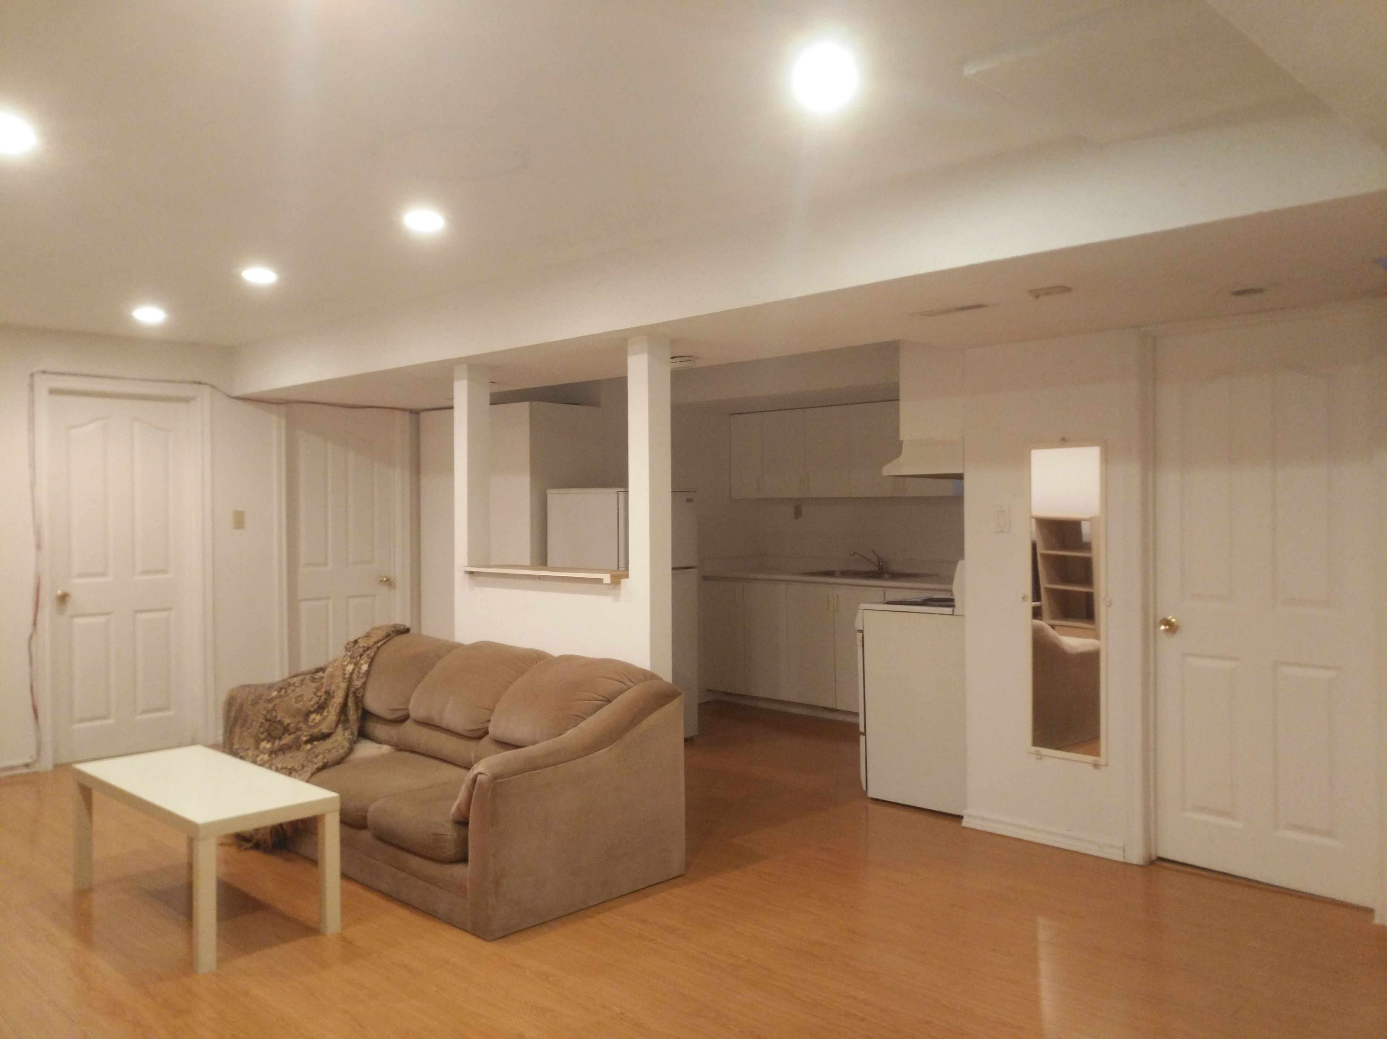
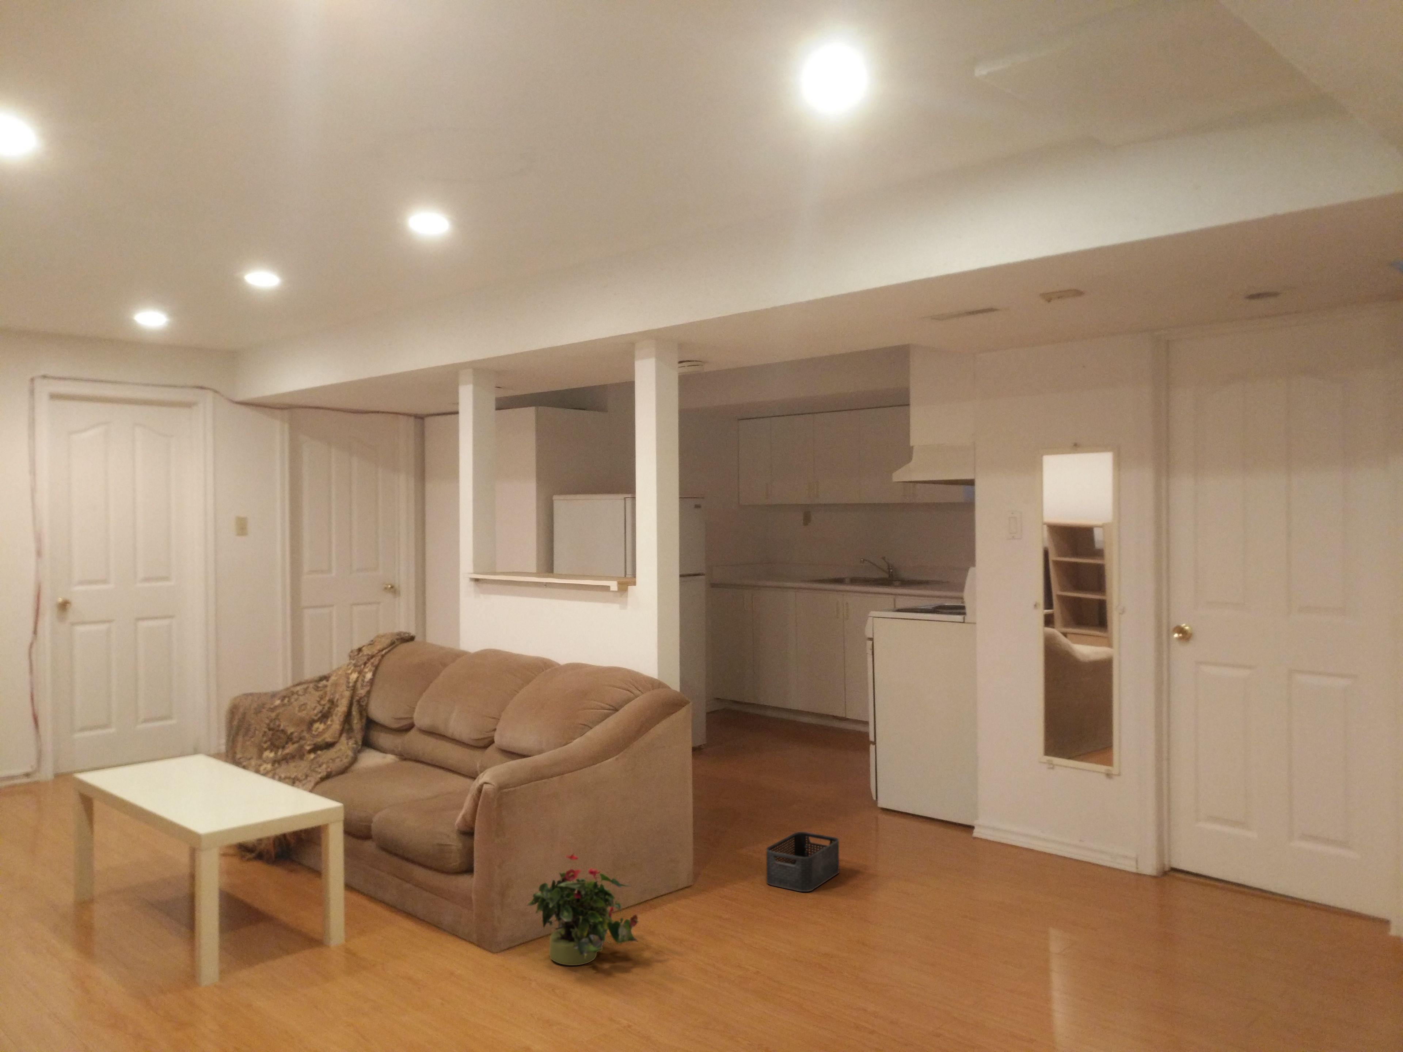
+ potted plant (584, 906)
+ storage bin (803, 861)
